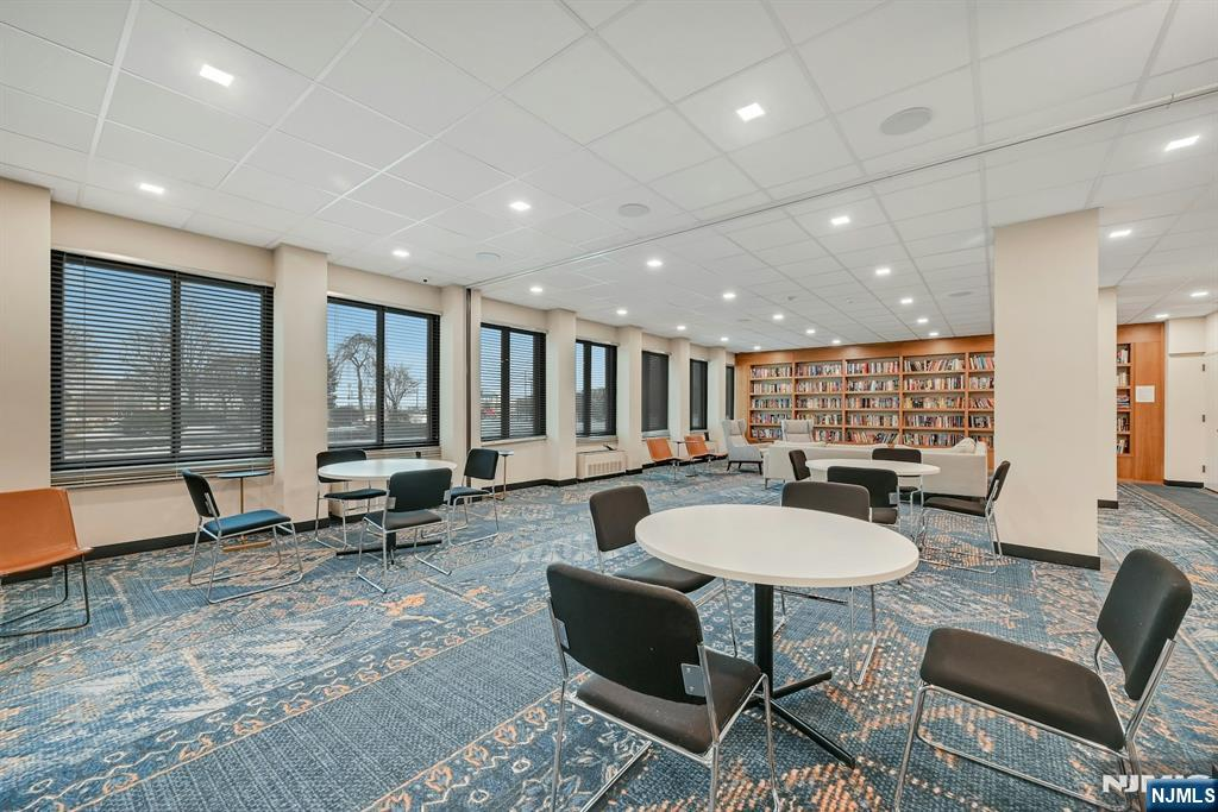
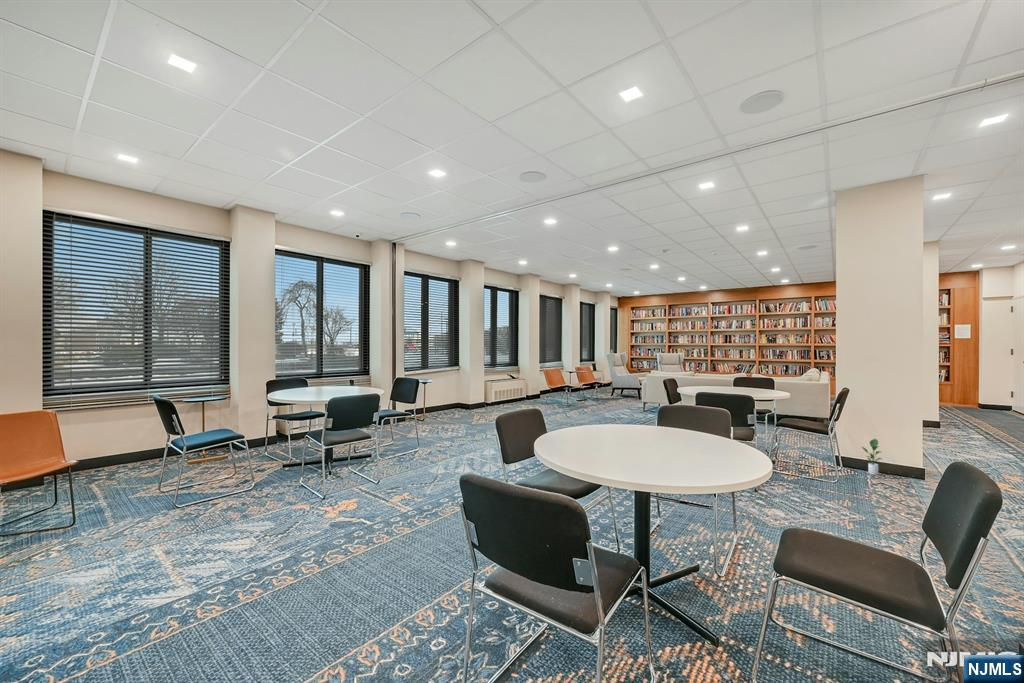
+ potted plant (872, 456)
